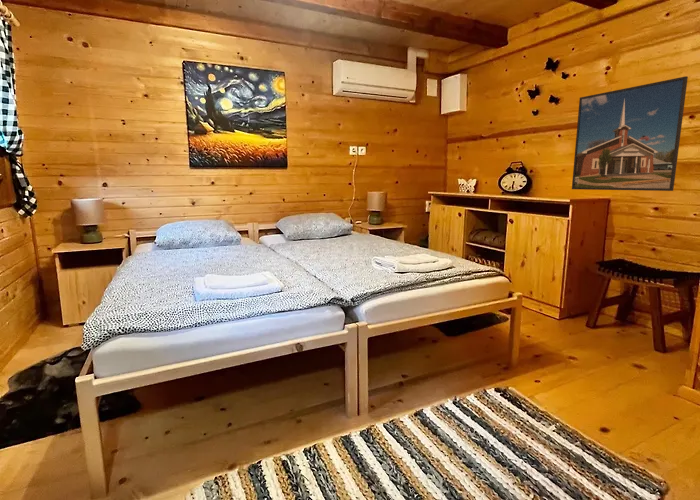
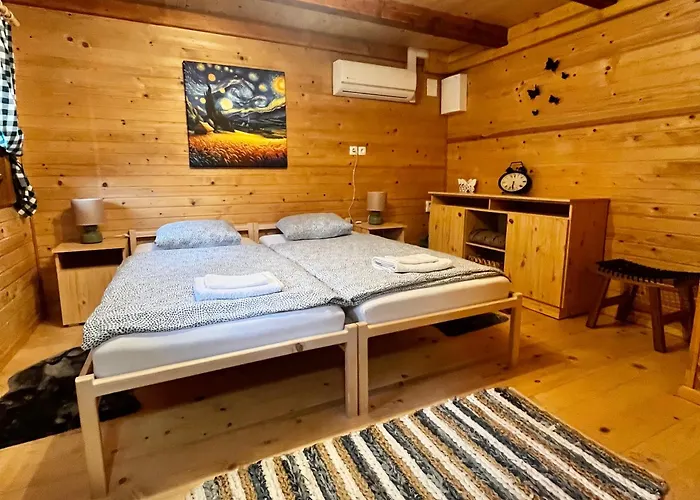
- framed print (622, 140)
